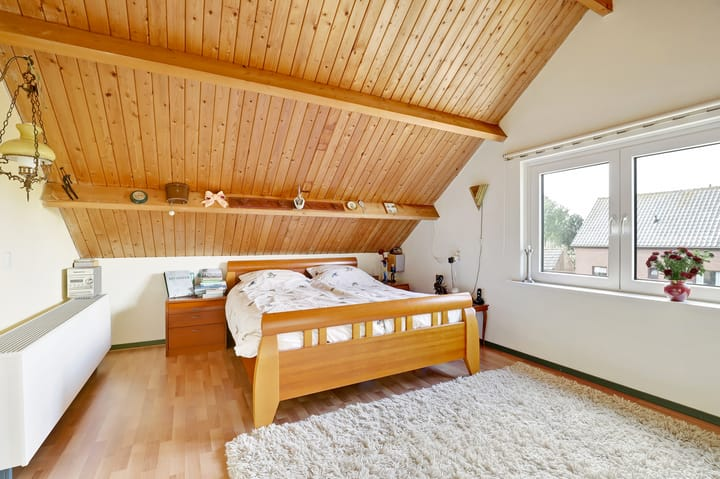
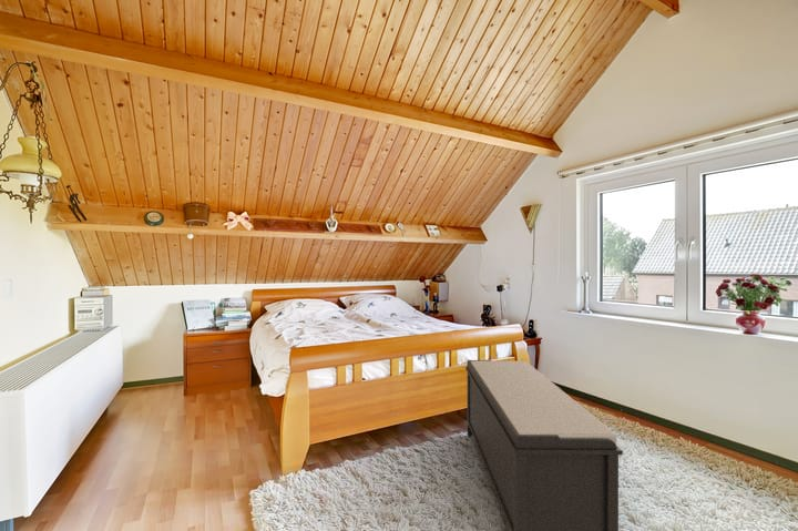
+ bench (521, 435)
